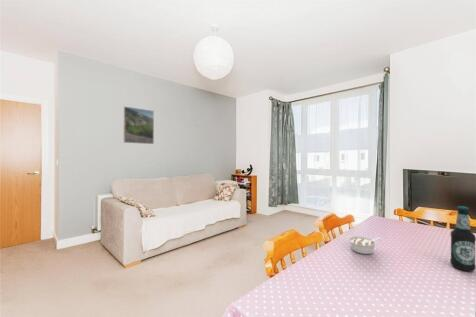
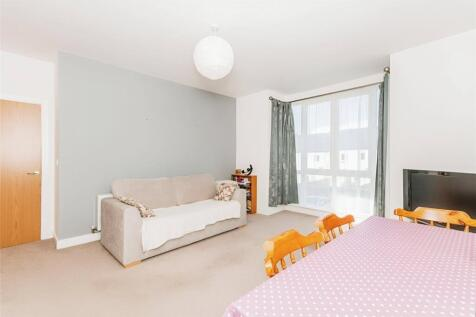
- bottle (462, 237)
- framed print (139, 126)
- legume (362, 243)
